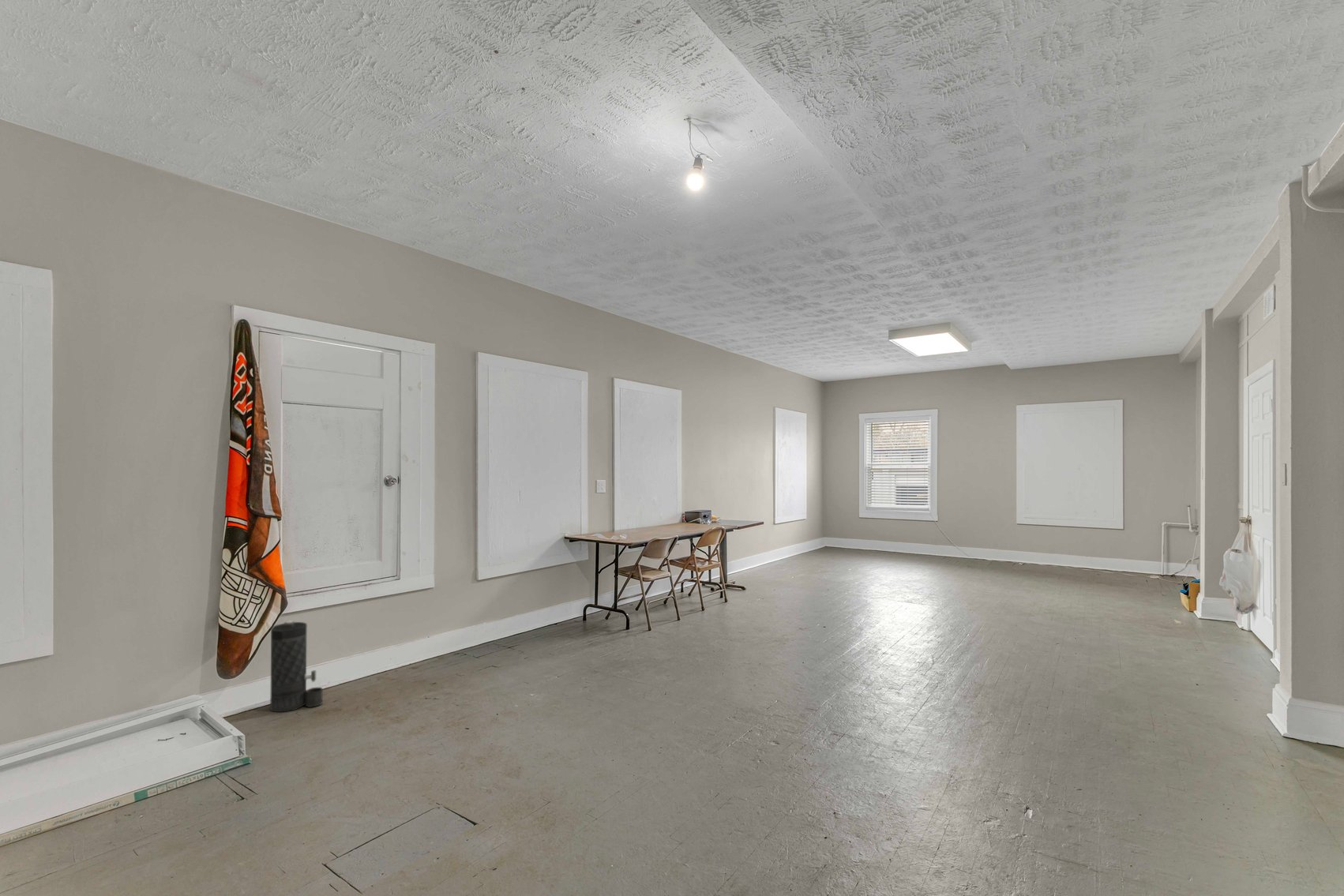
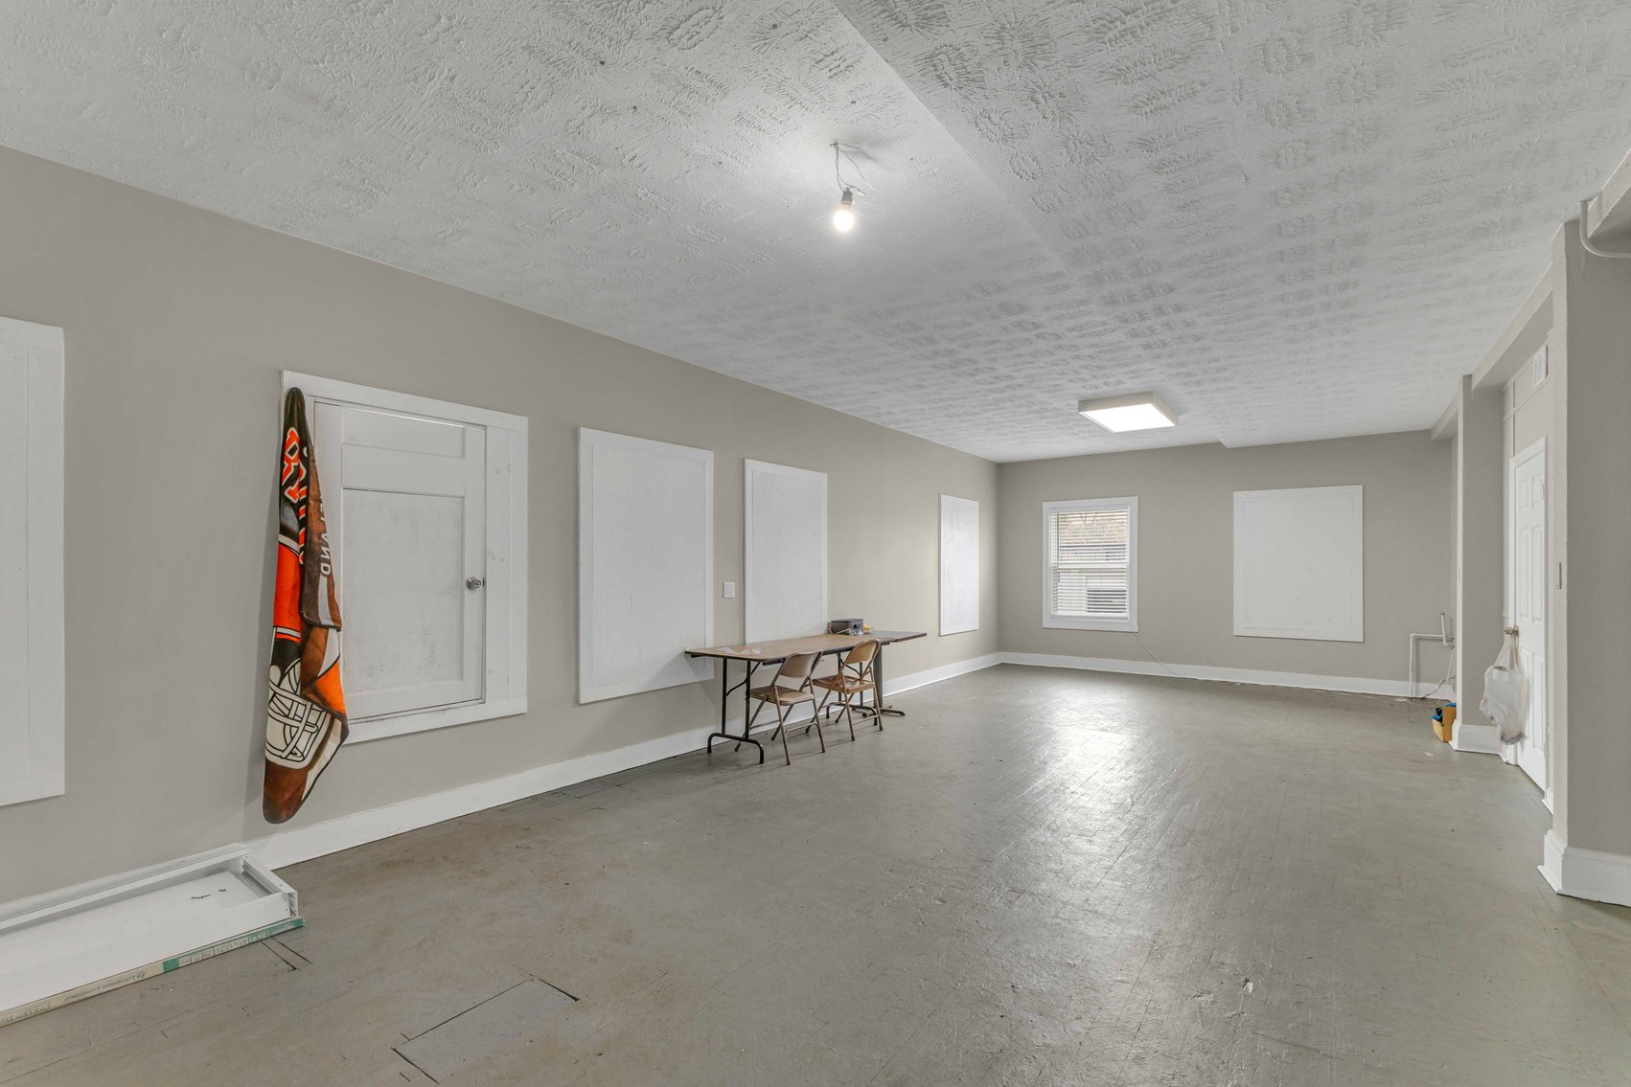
- canister (295, 663)
